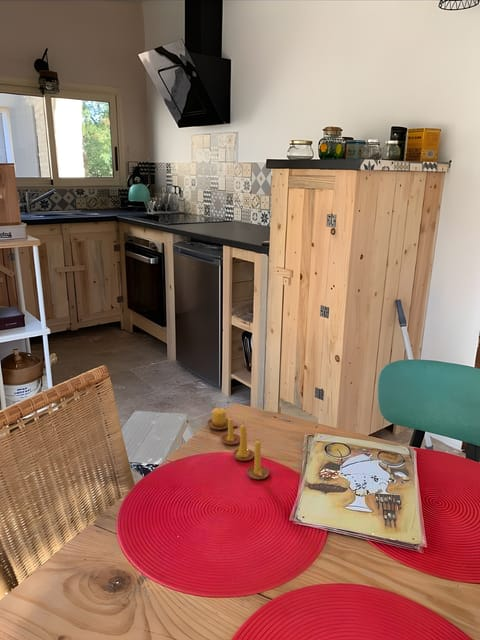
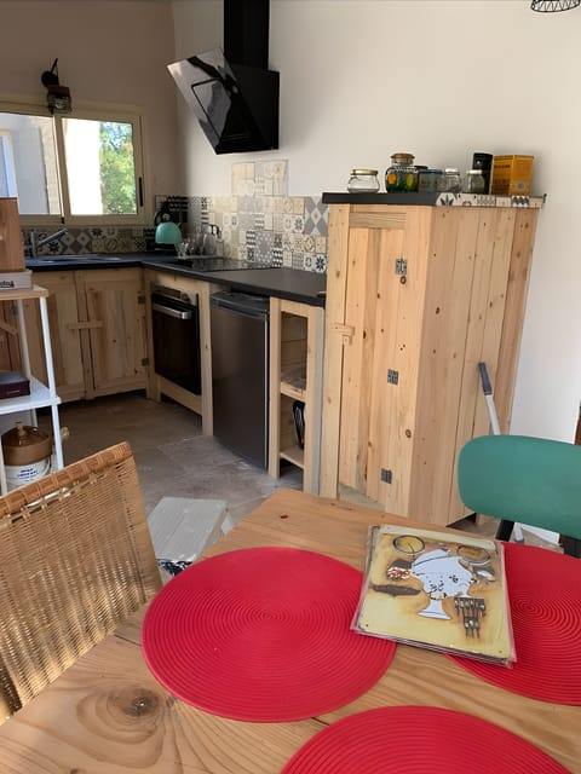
- candle (236, 434)
